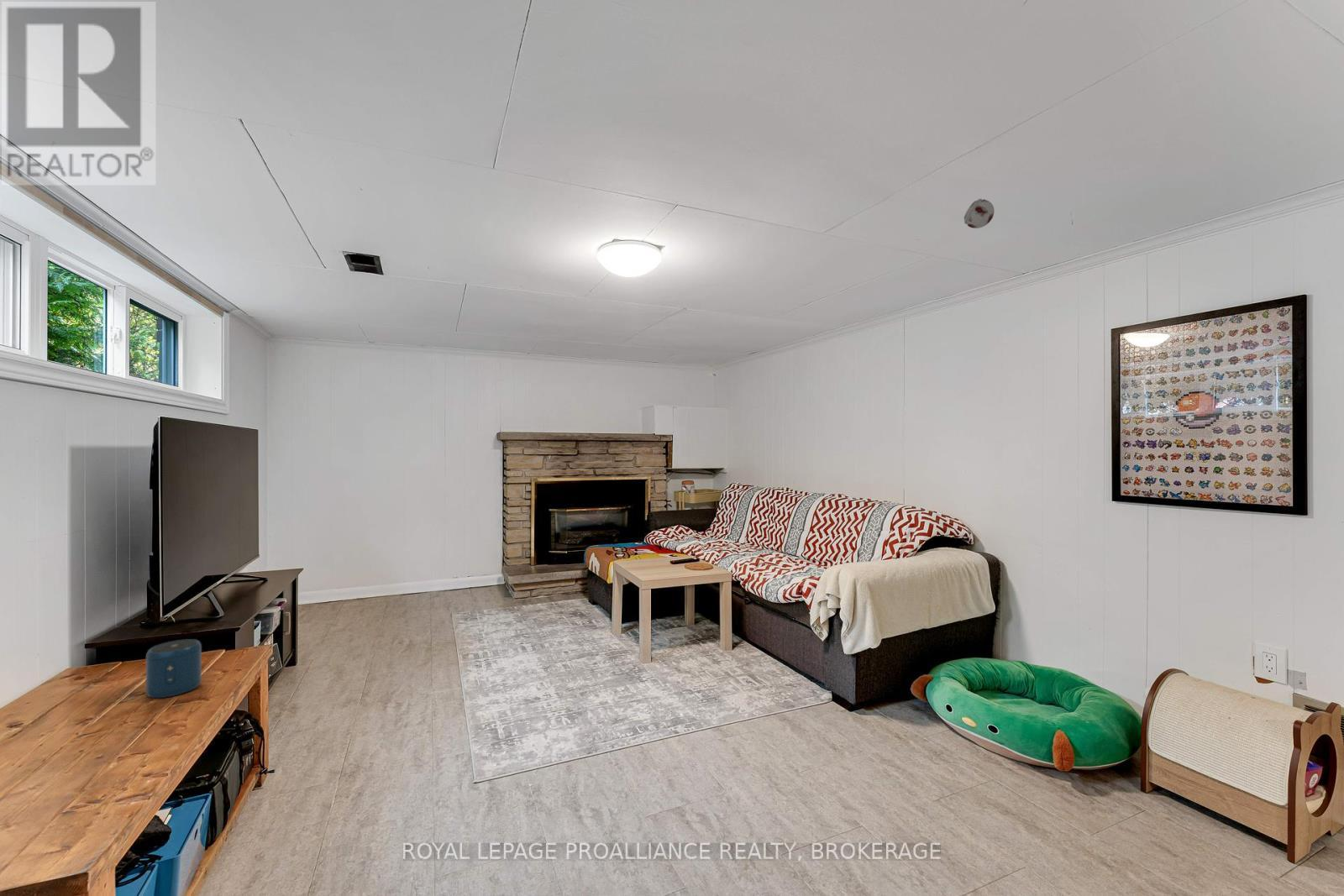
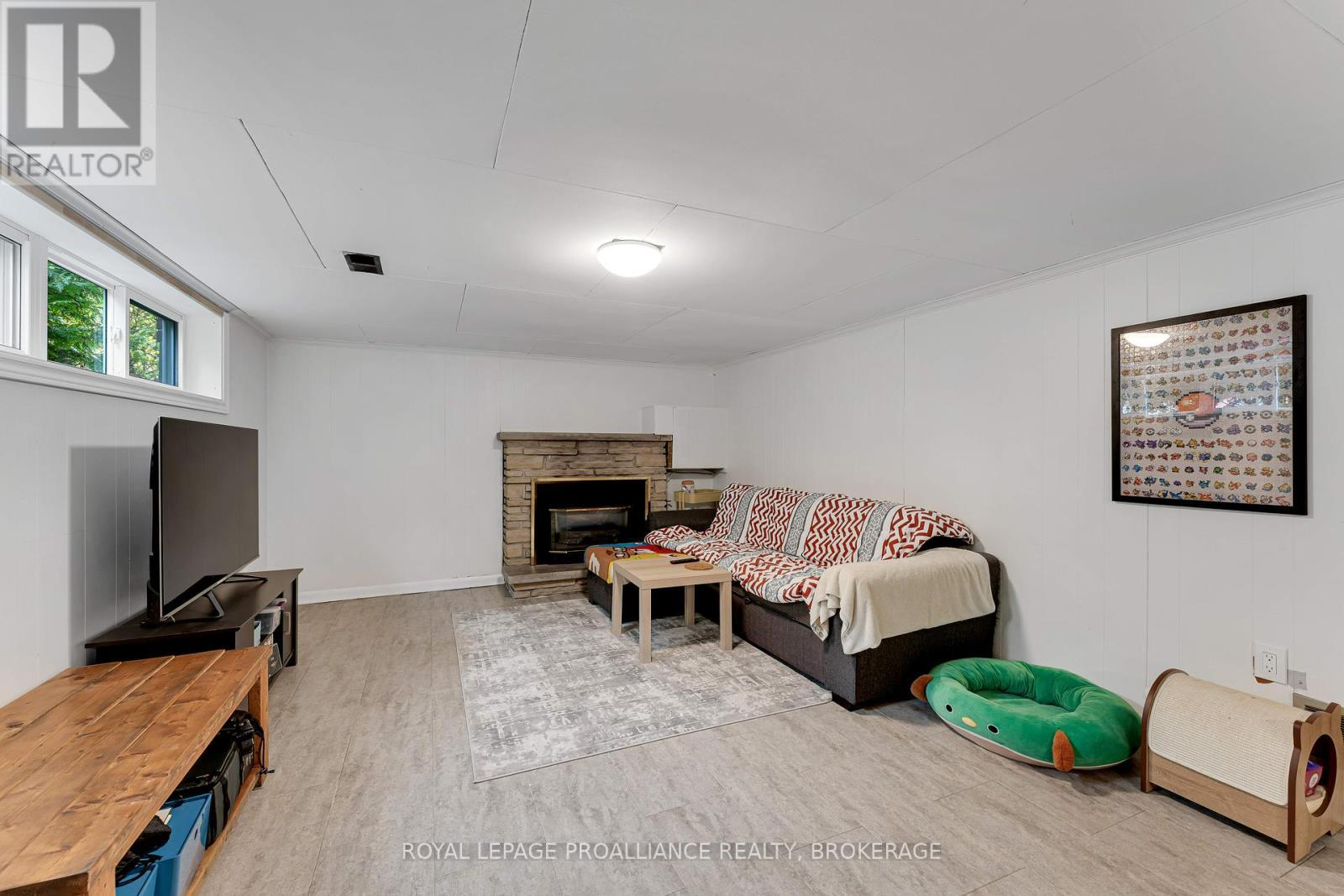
- speaker (174, 667)
- smoke detector (979, 213)
